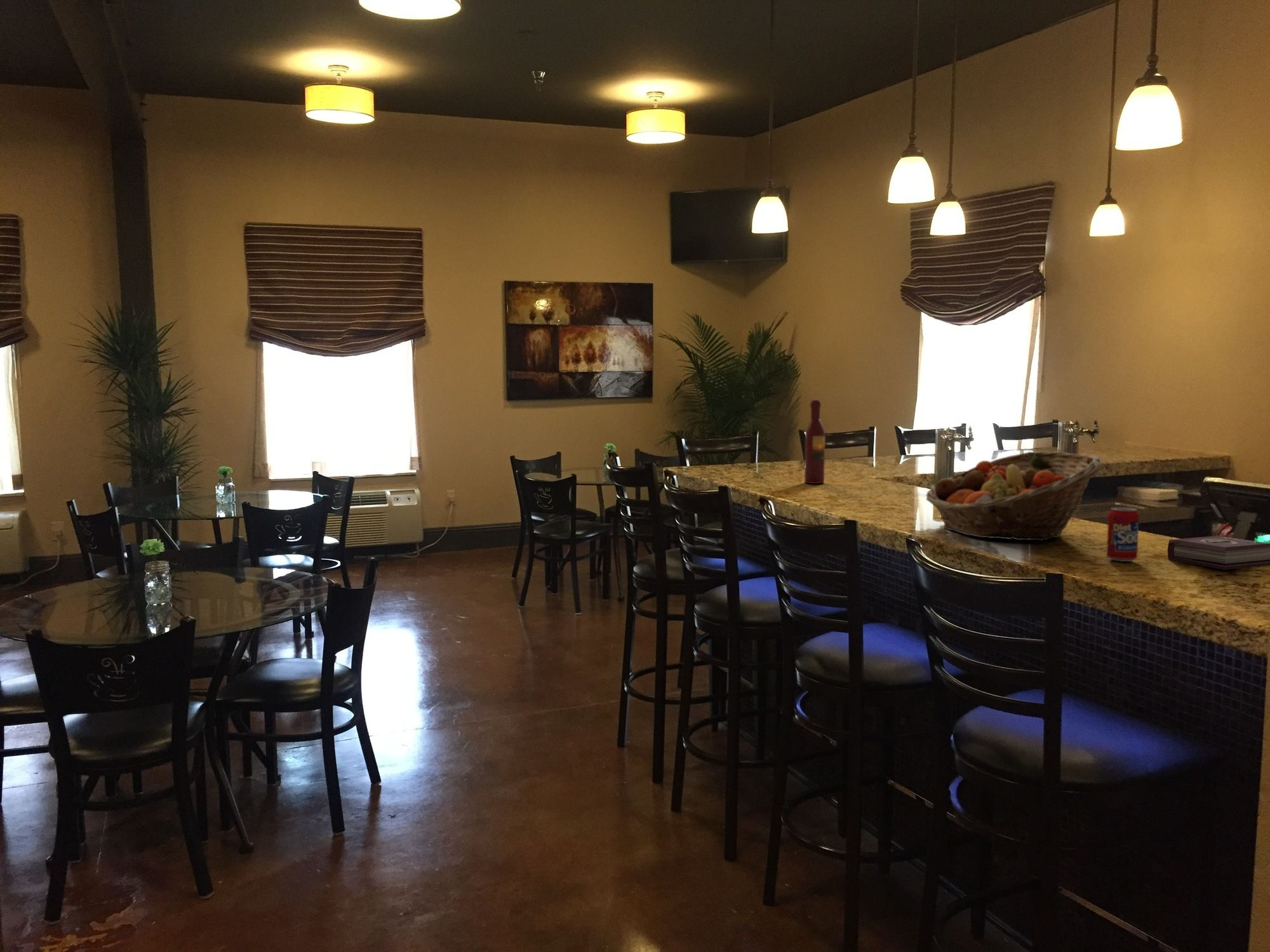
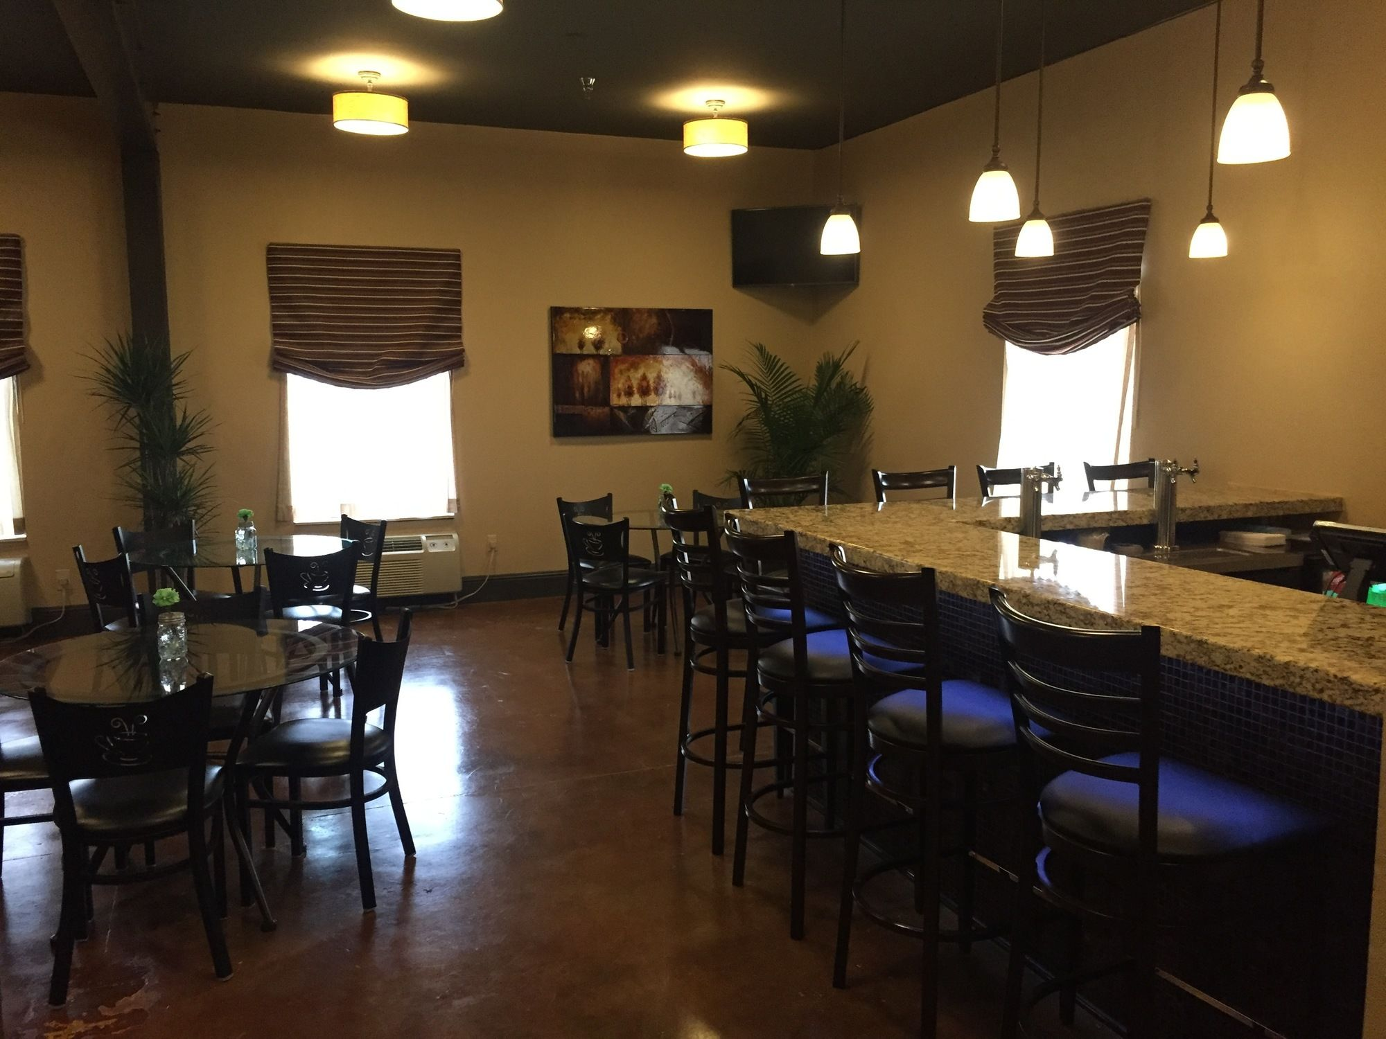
- fruit basket (1010, 493)
- beverage can (1123, 534)
- book (1222, 551)
- wine bottle (815, 441)
